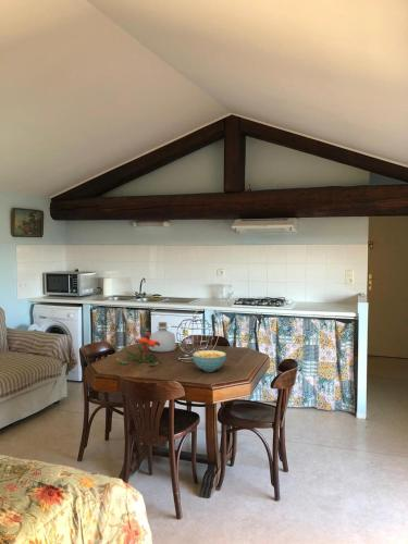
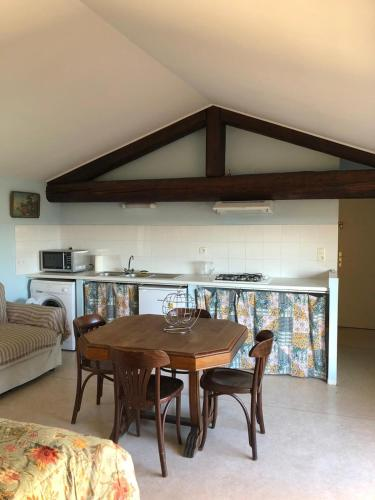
- bottle (162, 335)
- flower (143, 346)
- cereal bowl (209, 361)
